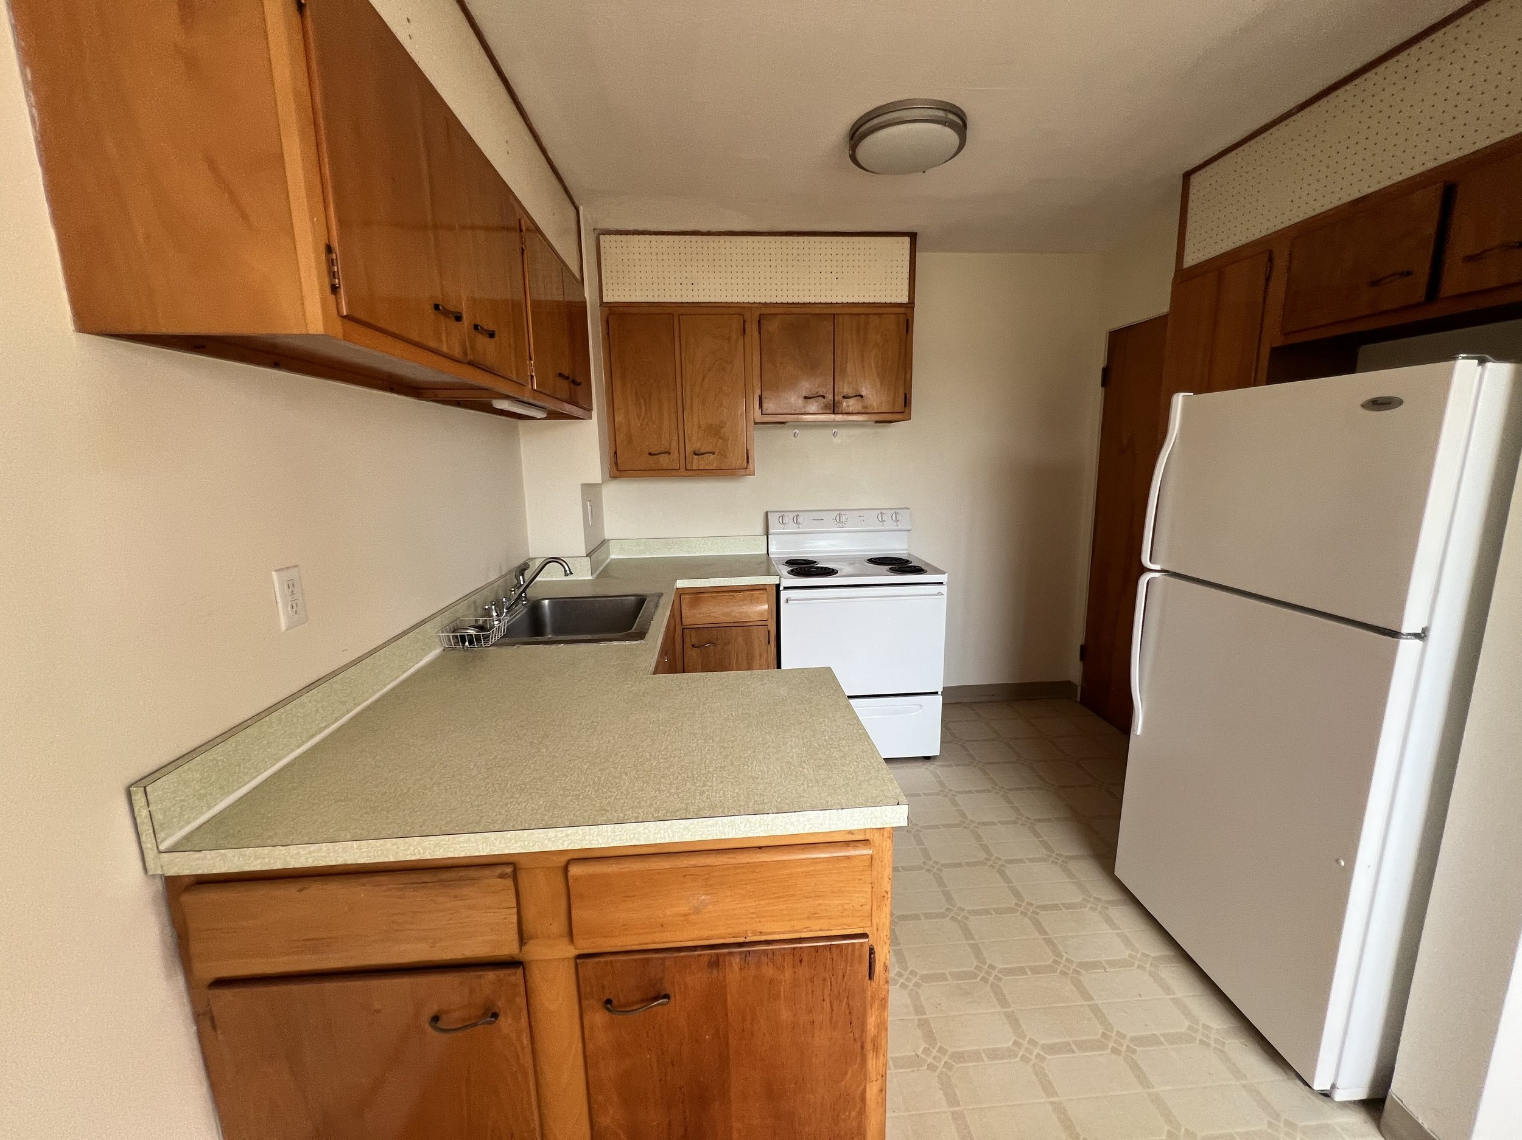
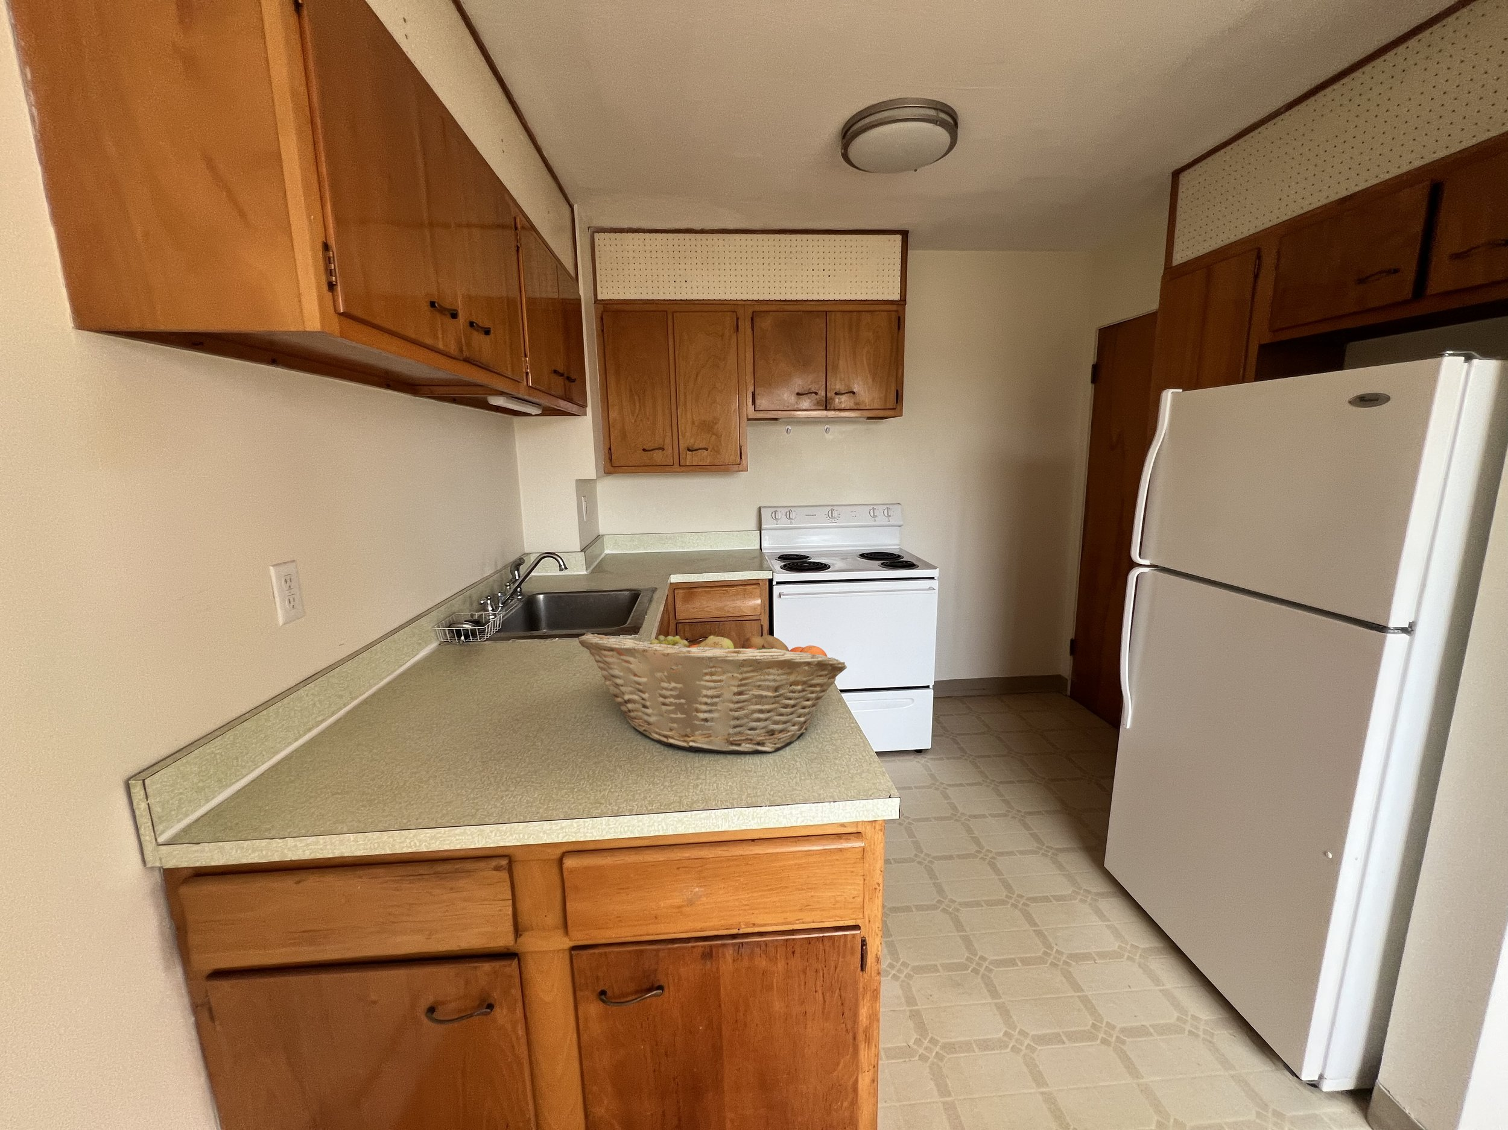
+ fruit basket (711, 672)
